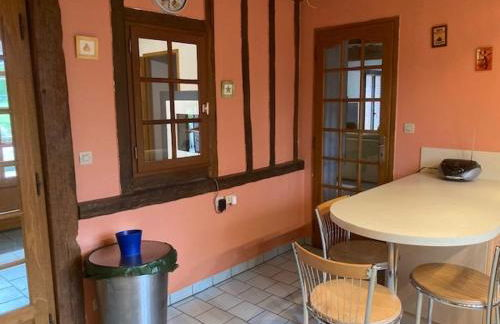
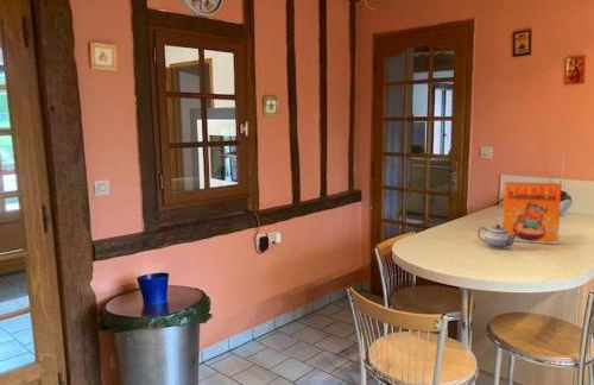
+ teapot (497, 235)
+ cereal box (530, 212)
